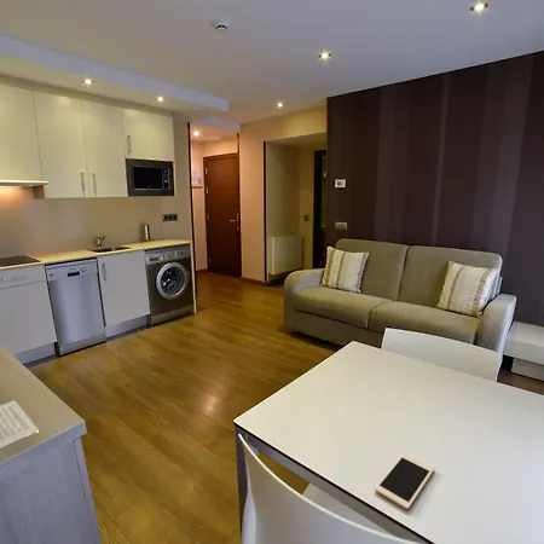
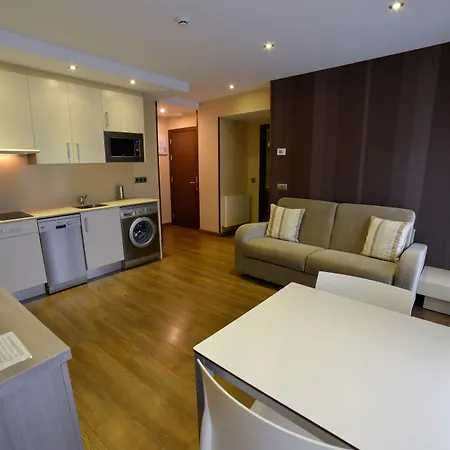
- cell phone (405, 478)
